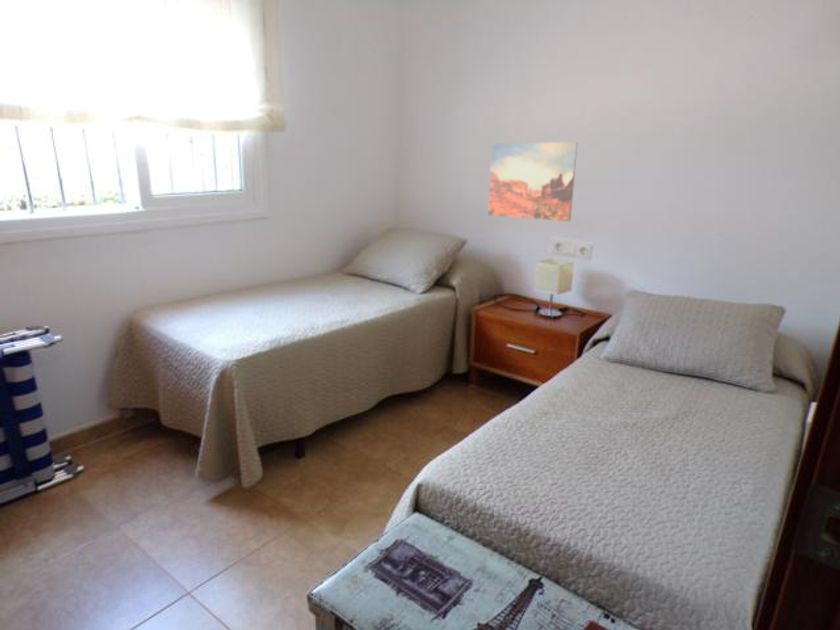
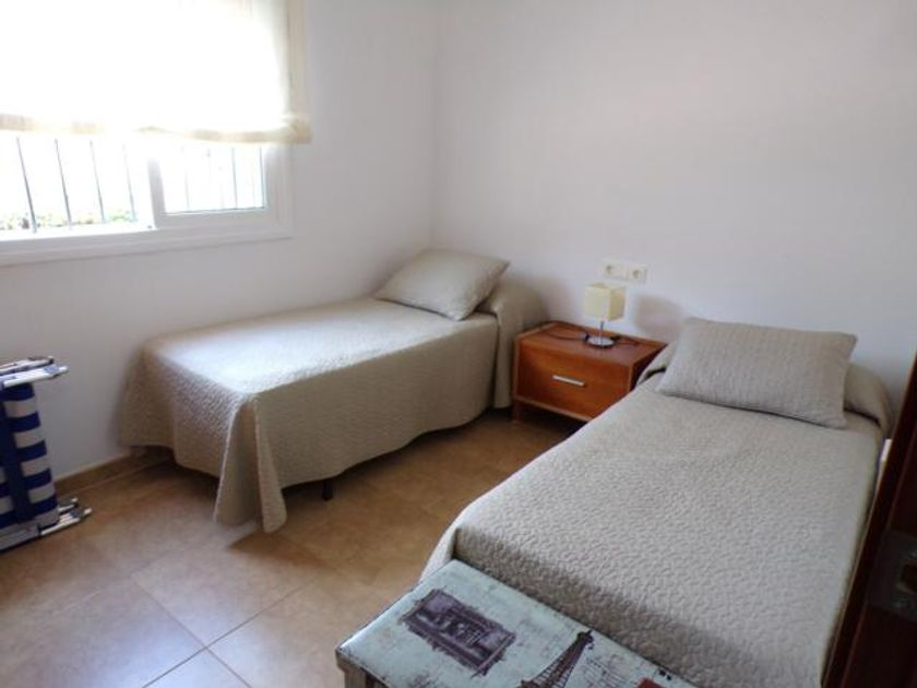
- wall art (529, 181)
